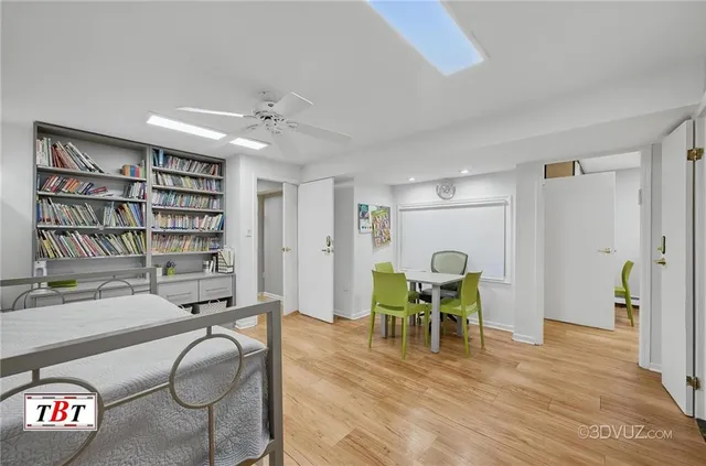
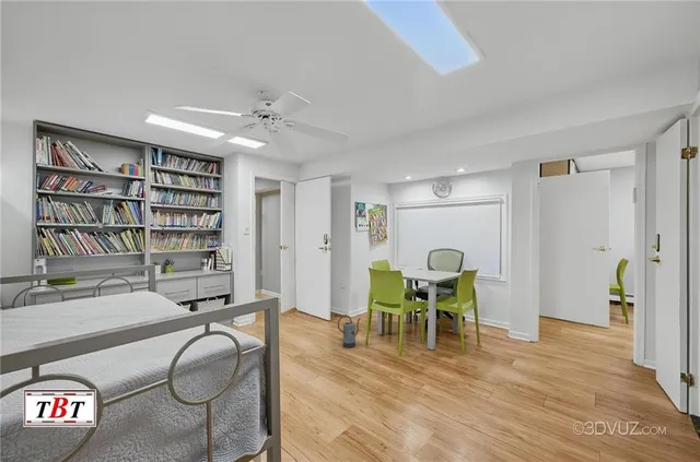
+ watering can (349, 329)
